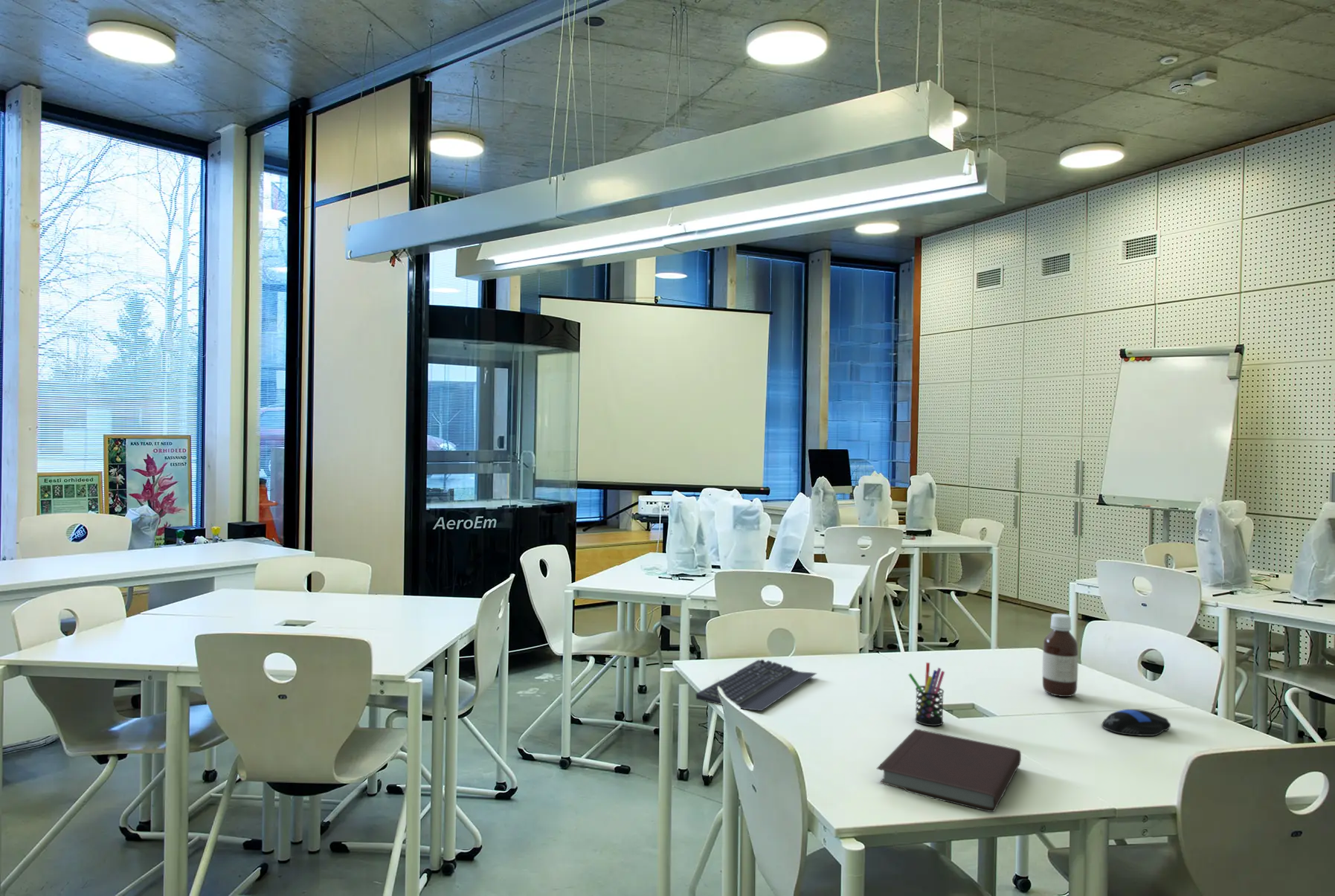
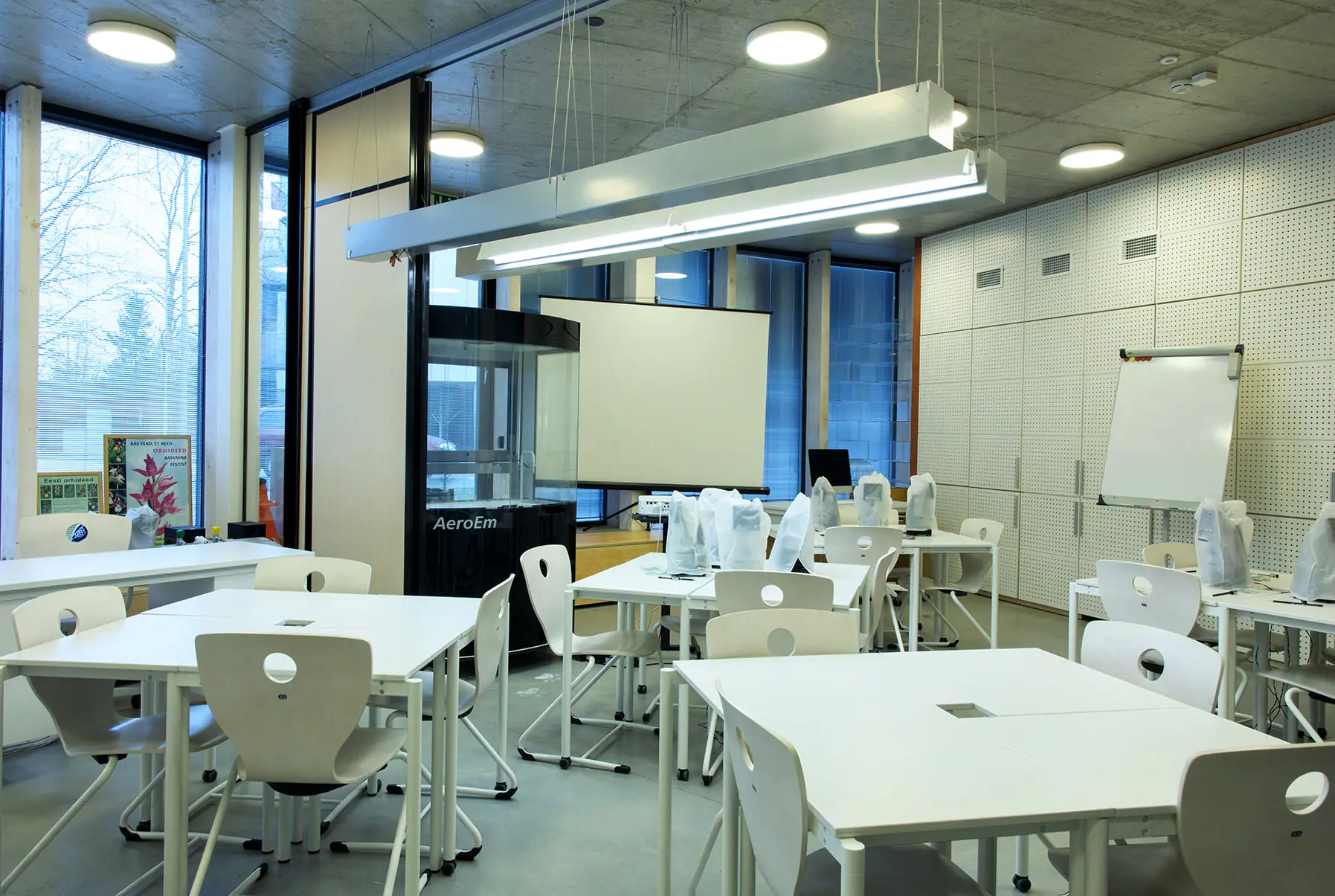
- keyboard (759, 683)
- bottle (1060, 654)
- computer mouse (1136, 719)
- pen holder (926, 693)
- notebook (950, 767)
